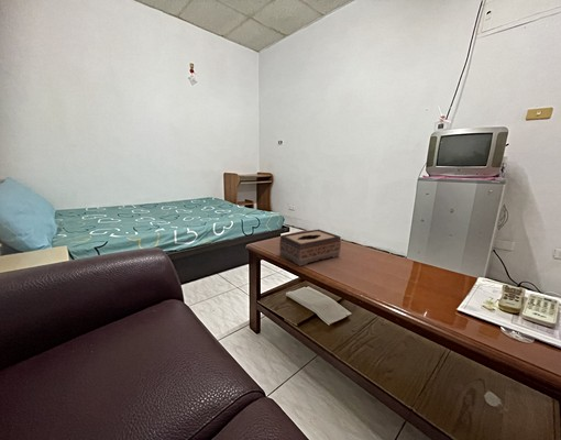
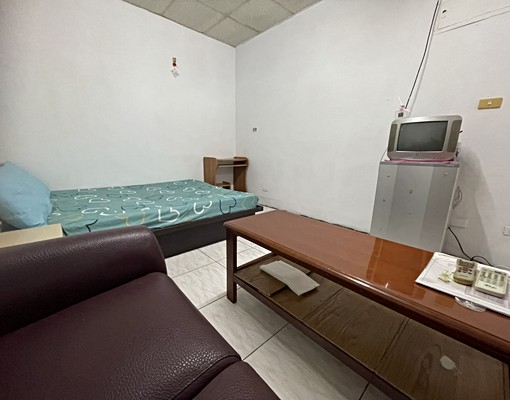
- tissue box (309, 245)
